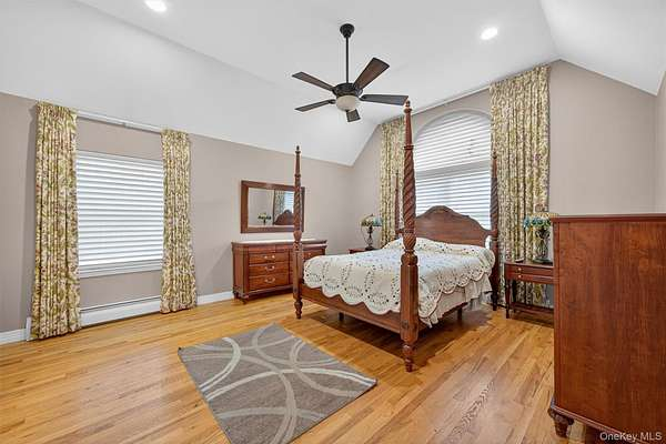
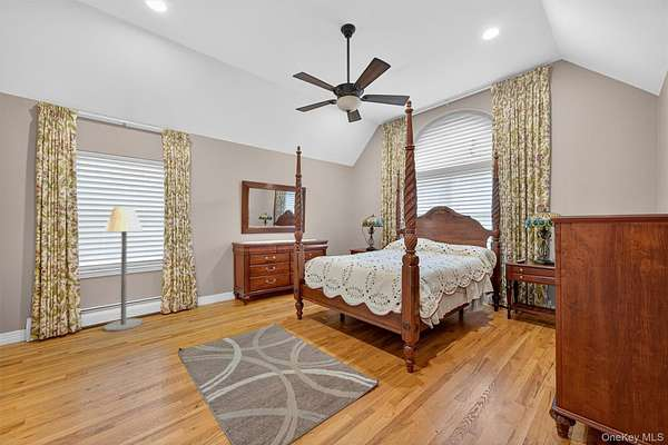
+ floor lamp (124, 266)
